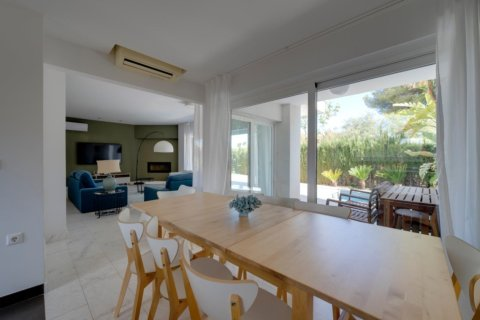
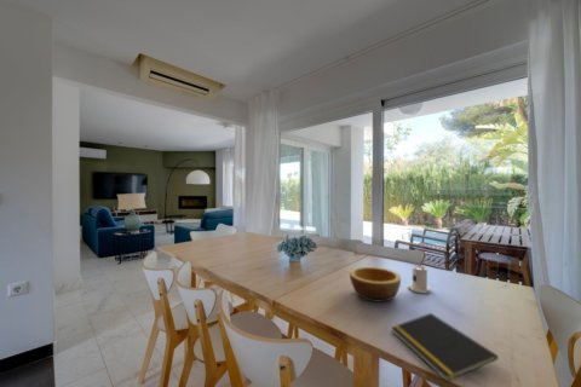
+ bowl (374, 284)
+ notepad (437, 341)
+ candle (419, 276)
